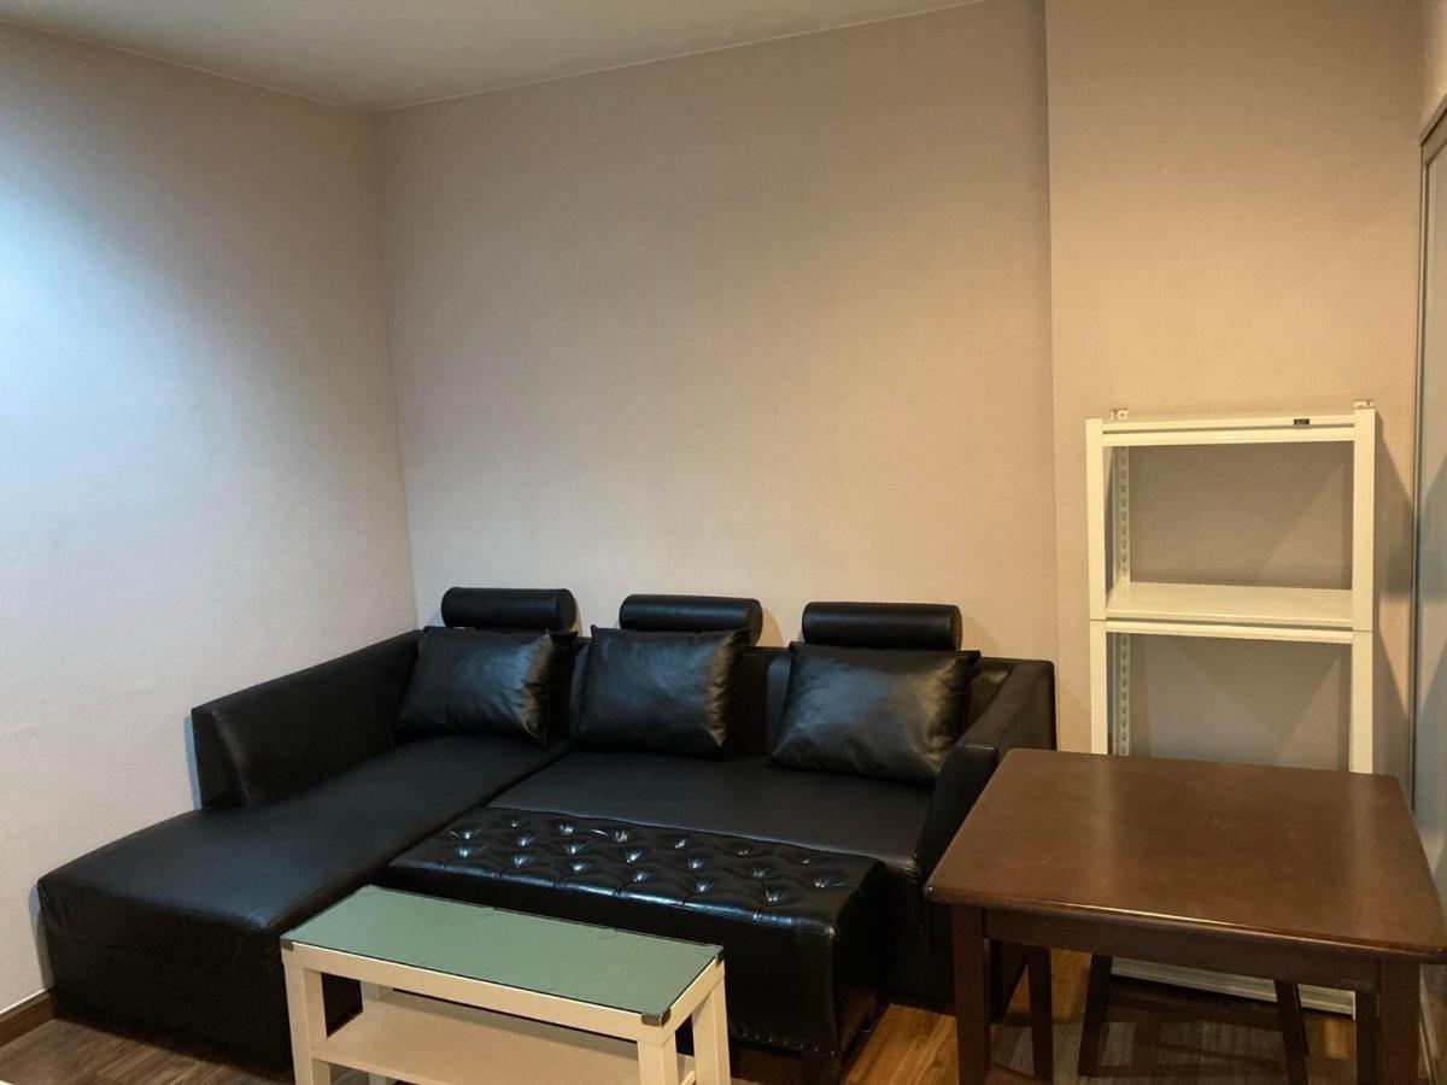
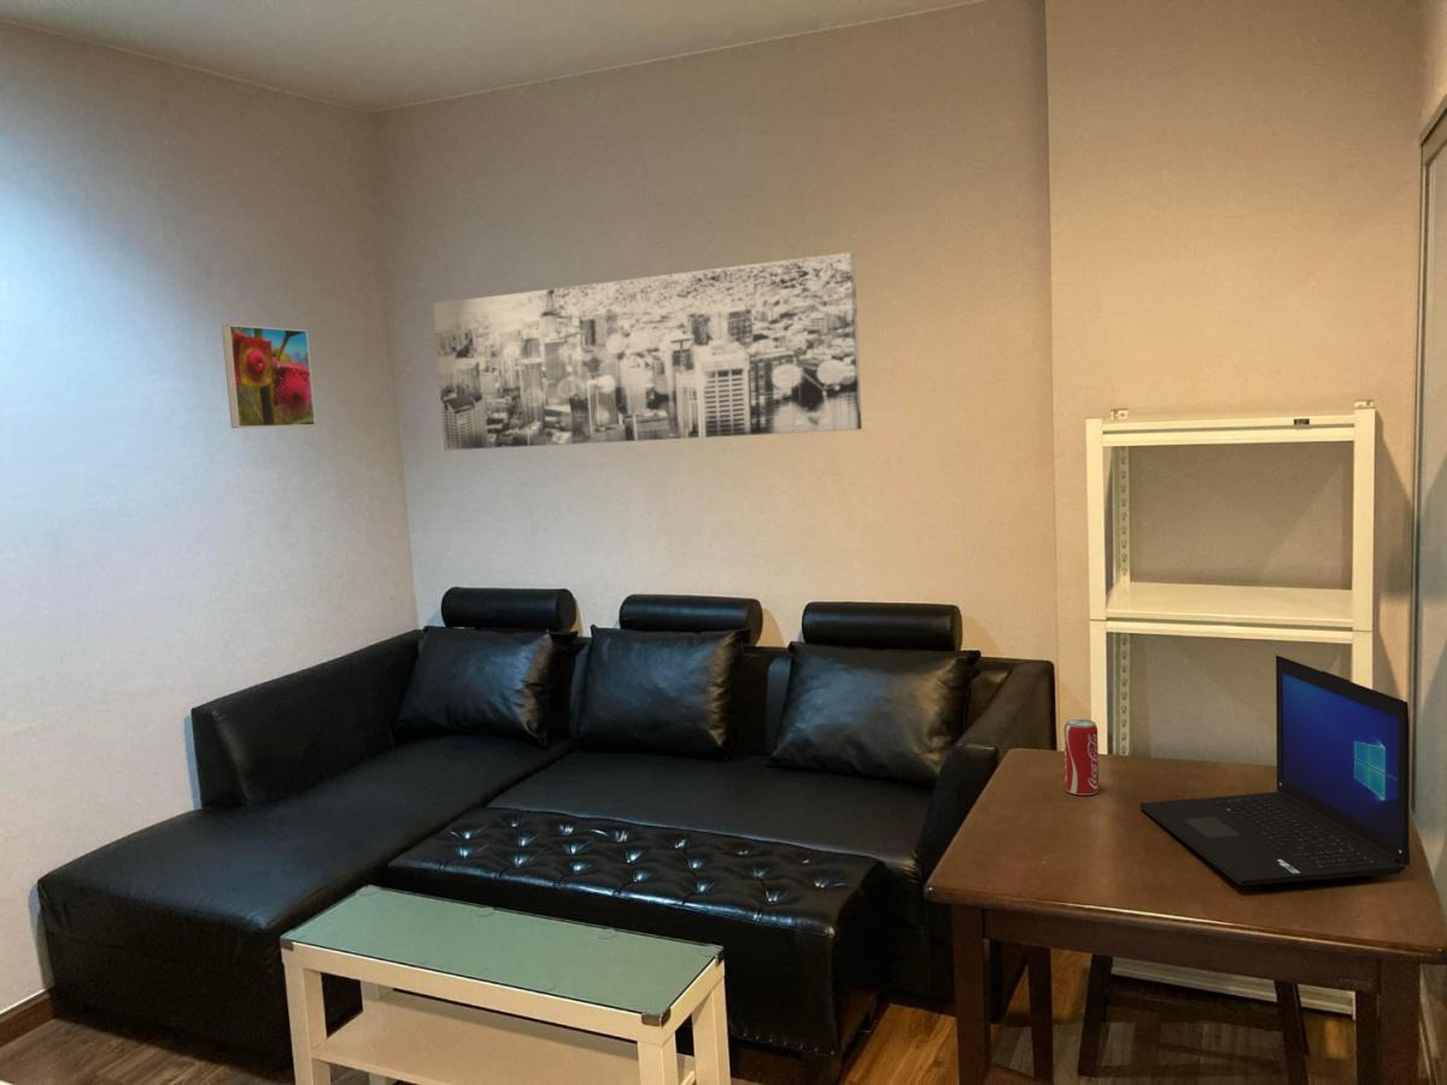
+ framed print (270, 377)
+ wall art (629, 360)
+ beverage can (1080, 756)
+ laptop (1277, 761)
